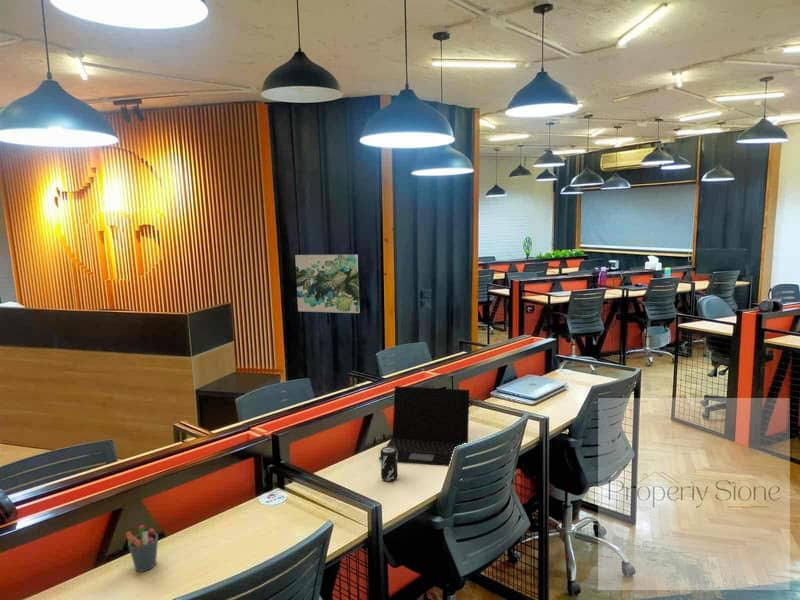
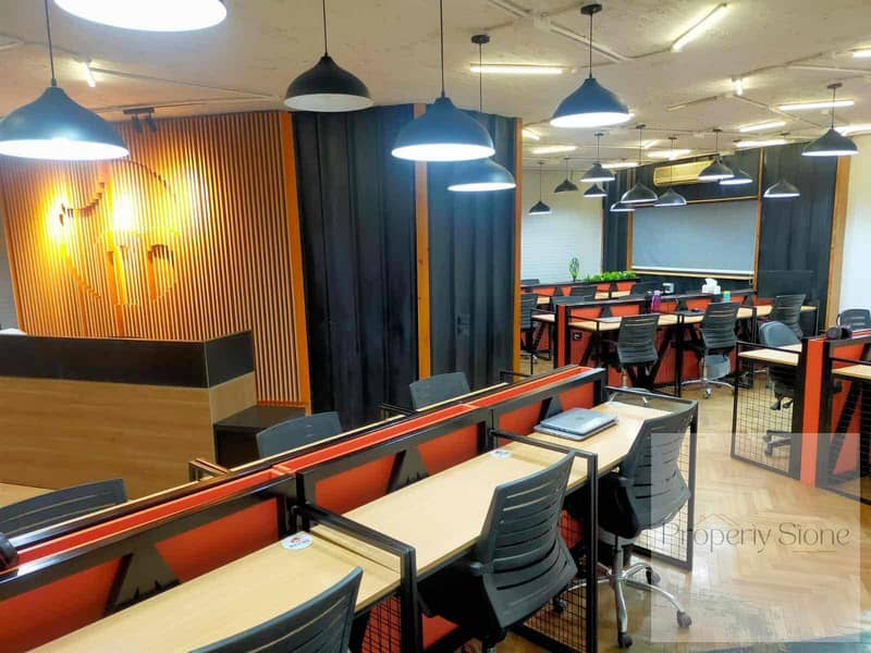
- beverage can (389, 464)
- wall art (327, 283)
- pen holder (143, 545)
- laptop (426, 423)
